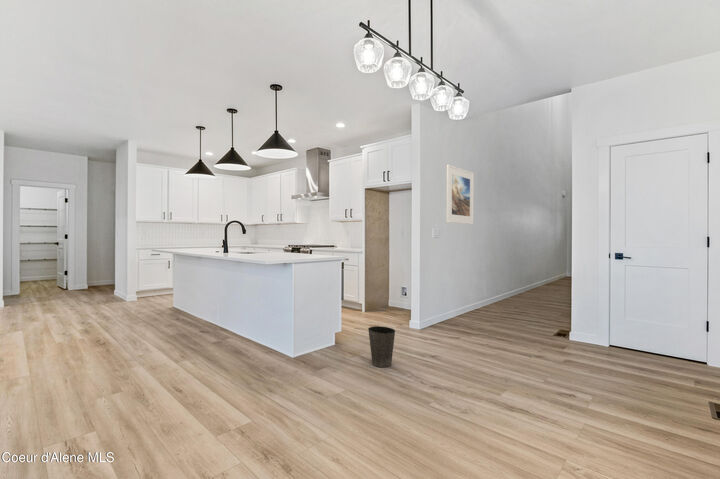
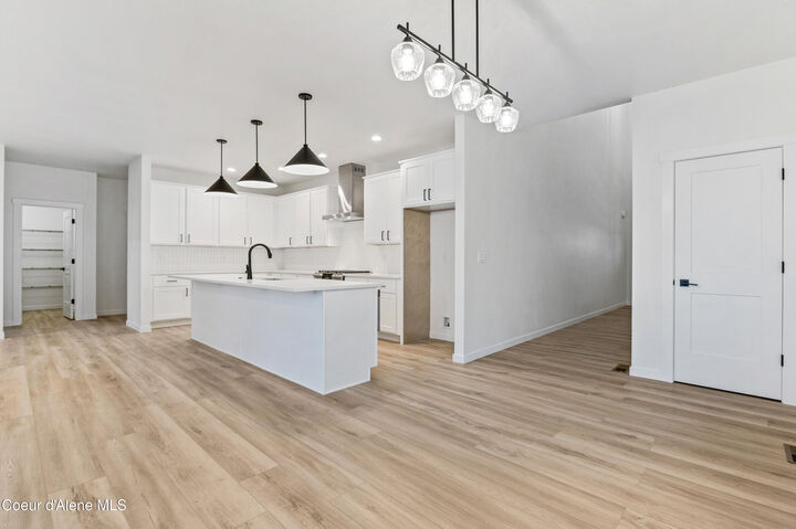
- waste basket (381, 346)
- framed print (460, 196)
